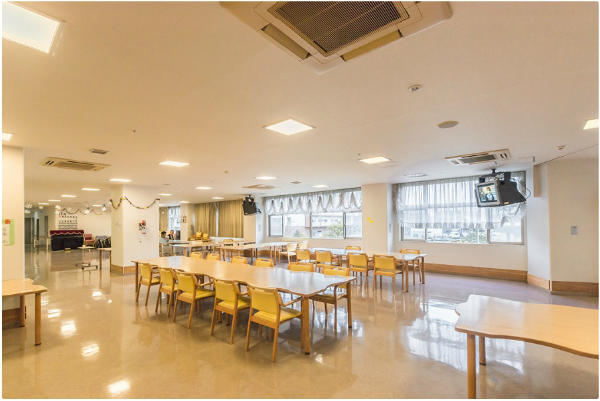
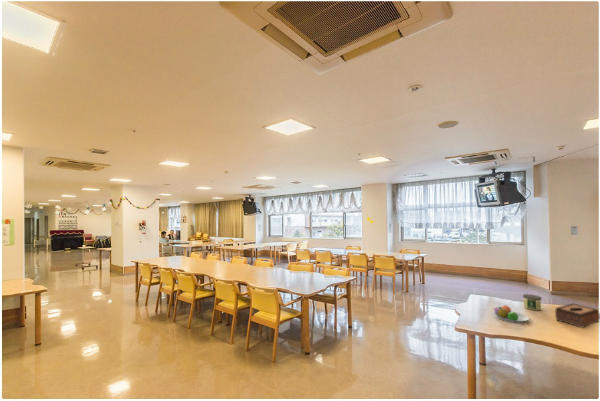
+ candle (532, 302)
+ fruit bowl (510, 312)
+ tissue box (577, 314)
